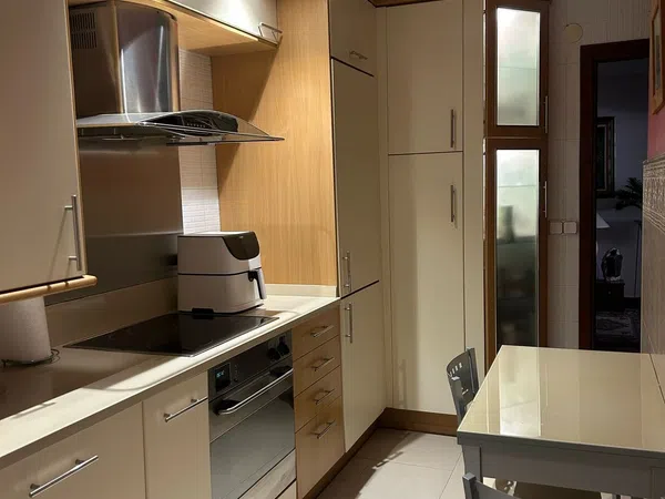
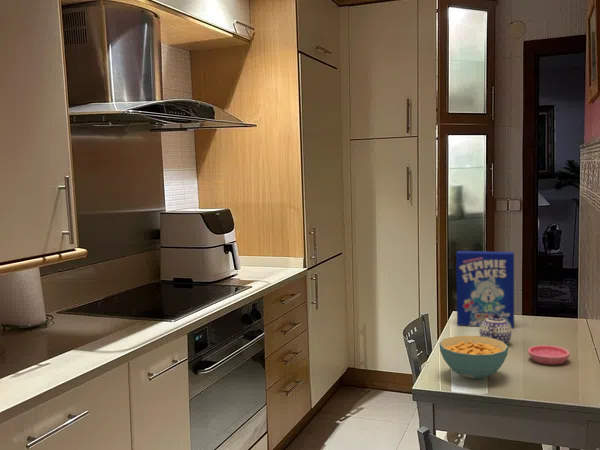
+ teapot (495, 328)
+ cereal bowl (473, 360)
+ saucer (548, 355)
+ cereal box (485, 288)
